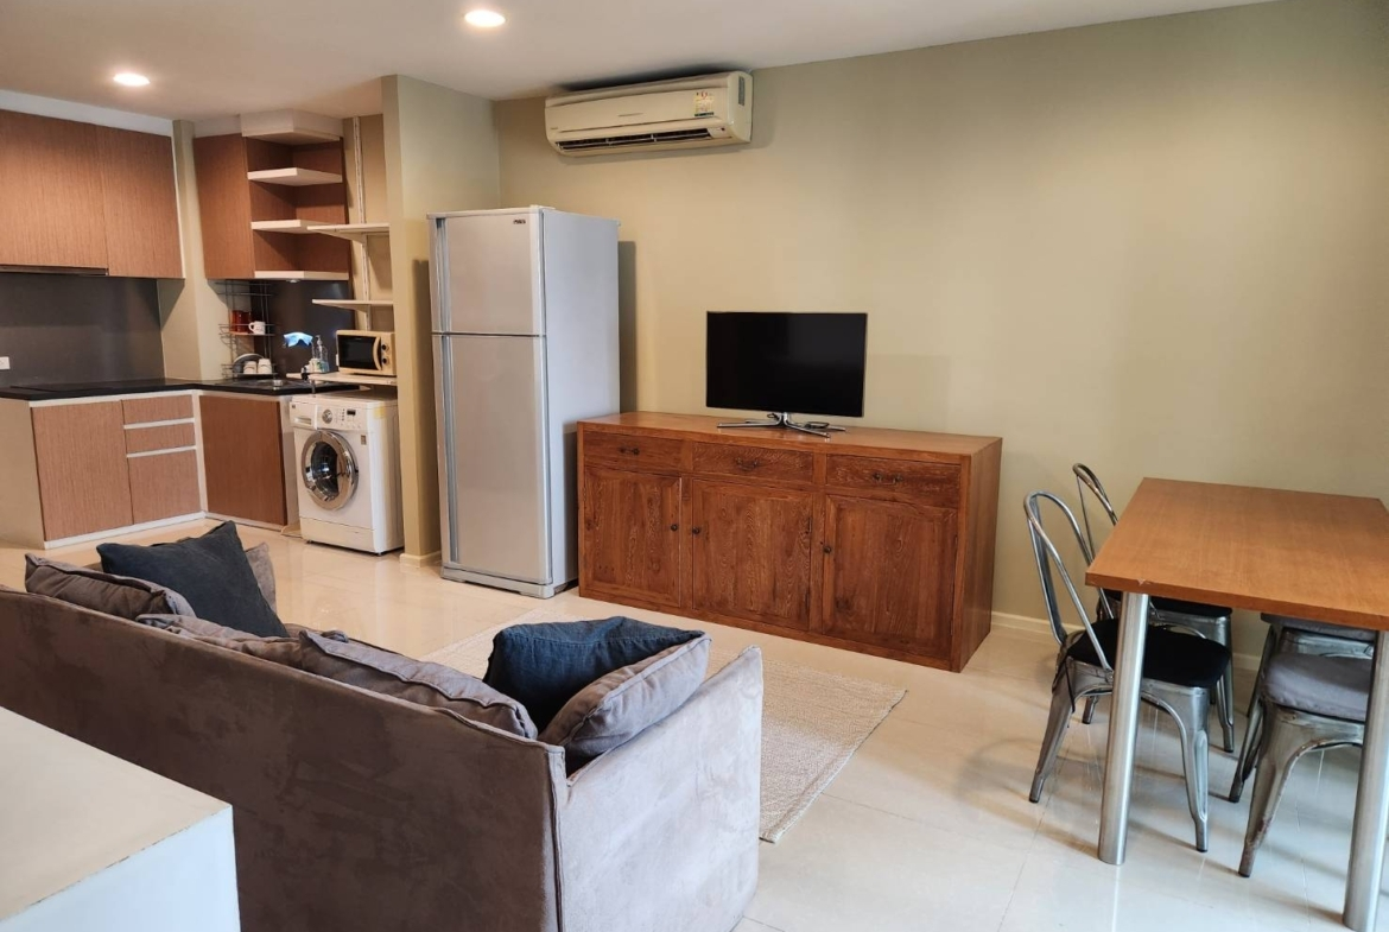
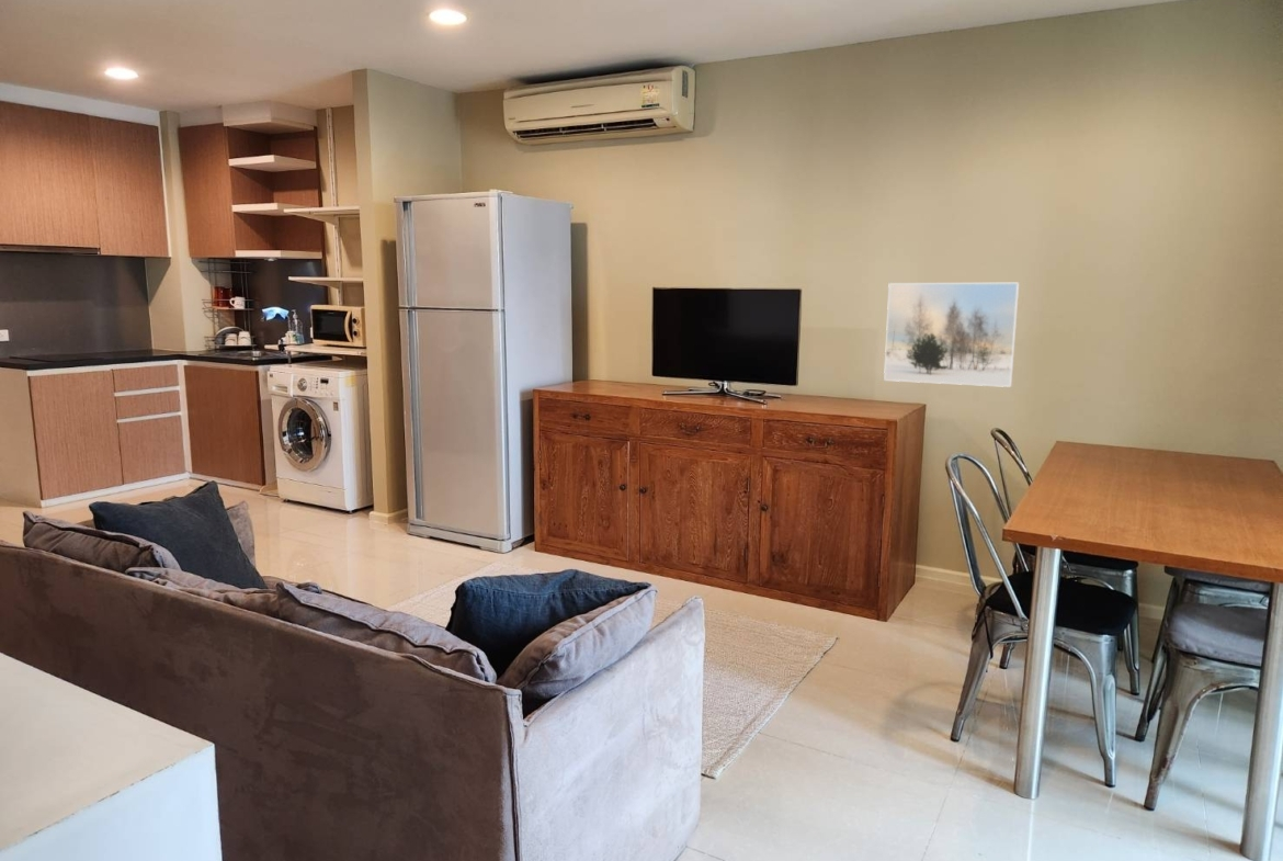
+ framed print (949, 333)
